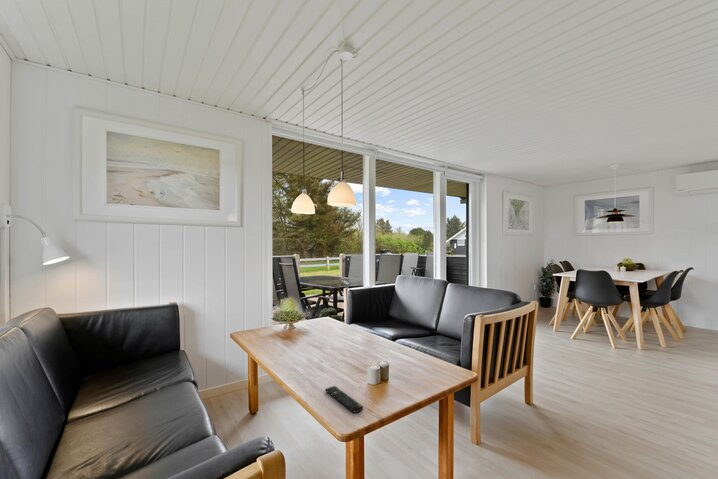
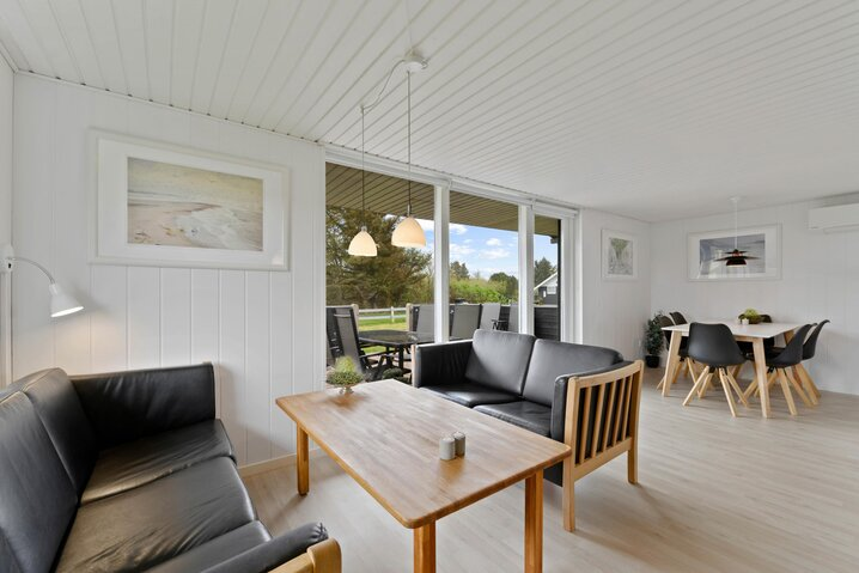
- remote control (343, 398)
